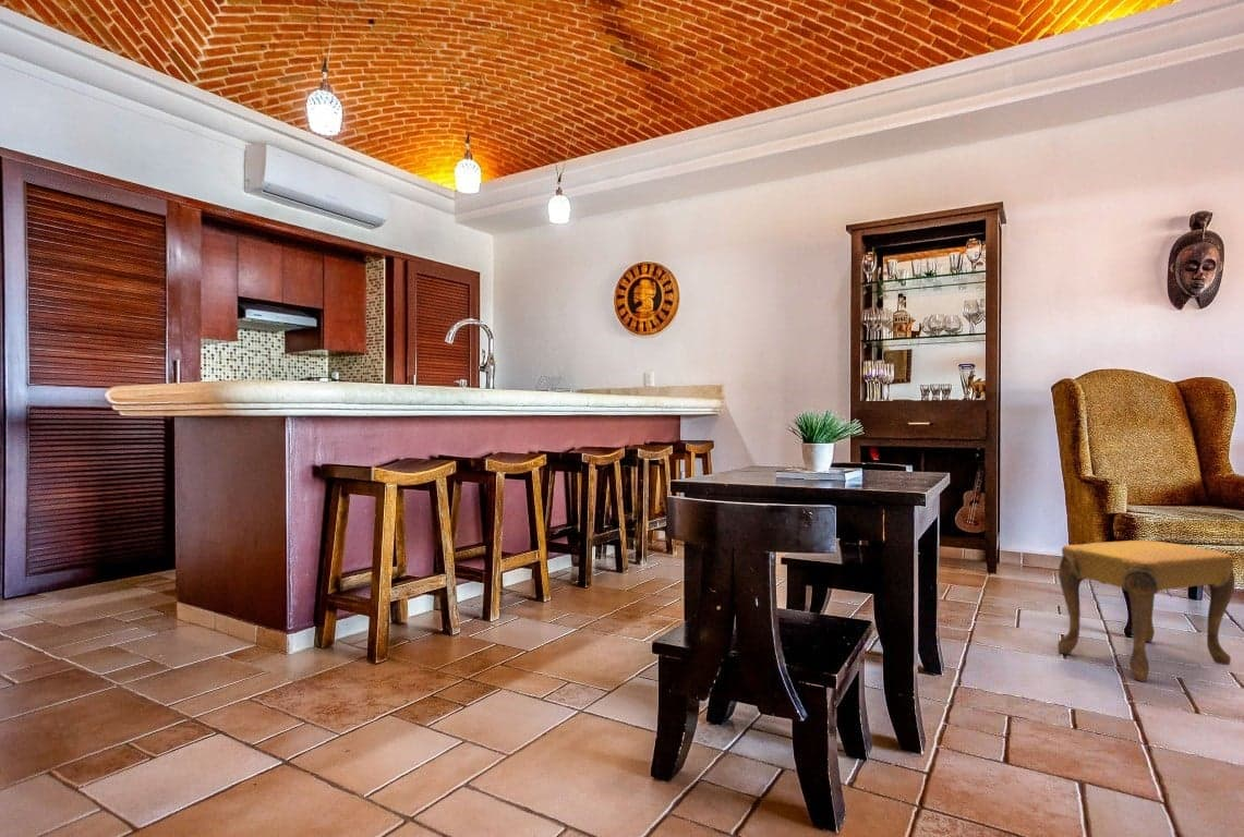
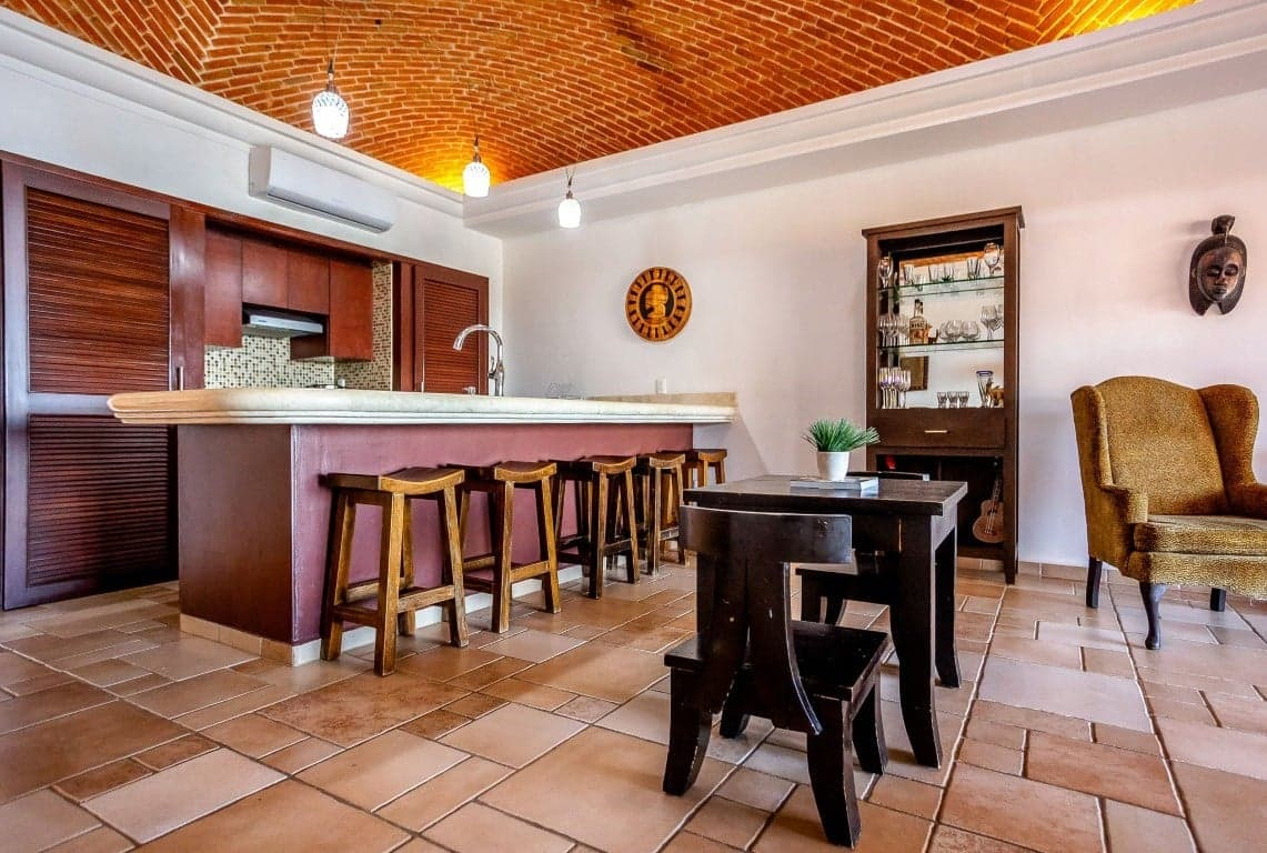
- footstool (1144, 601)
